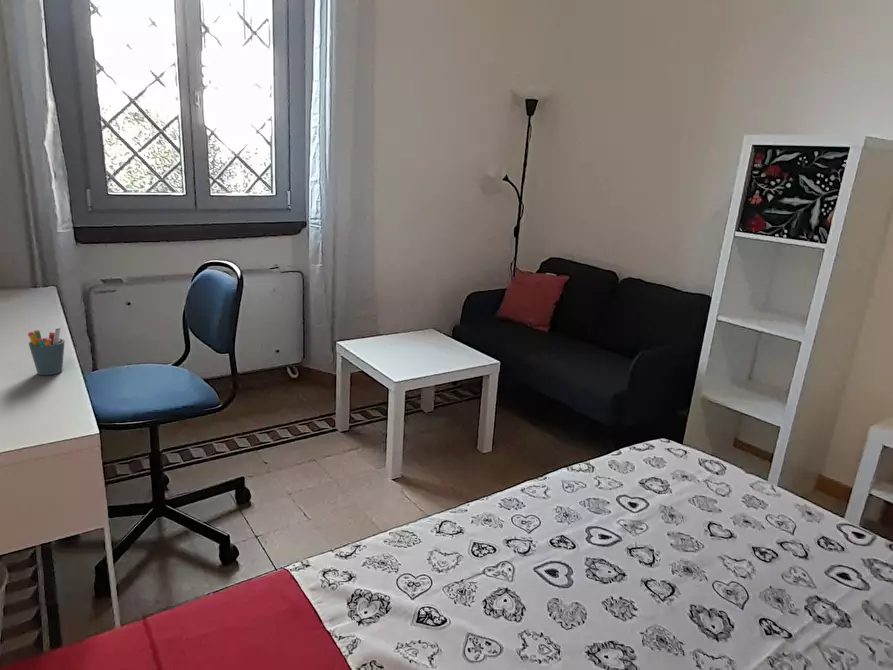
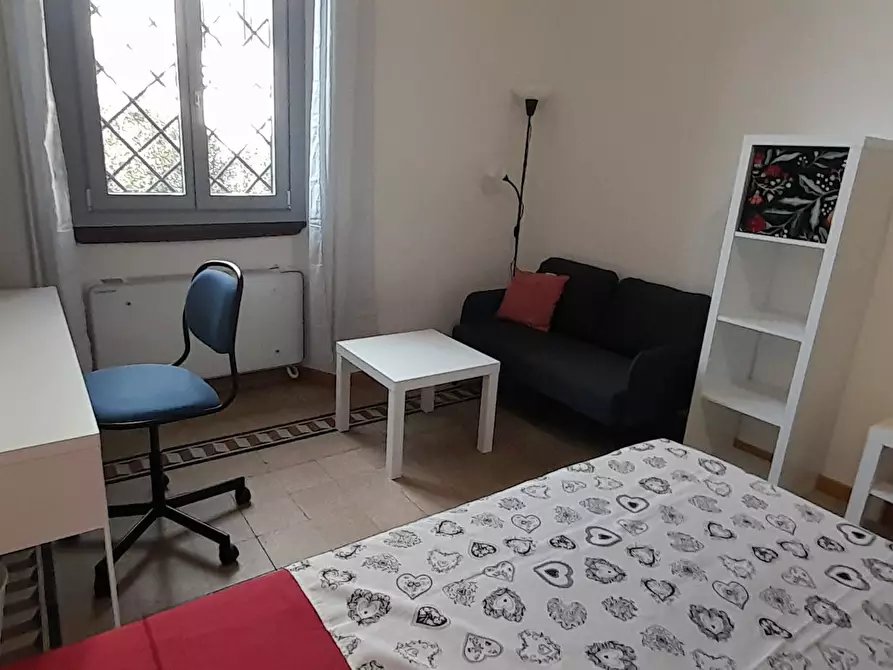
- pen holder (47, 348)
